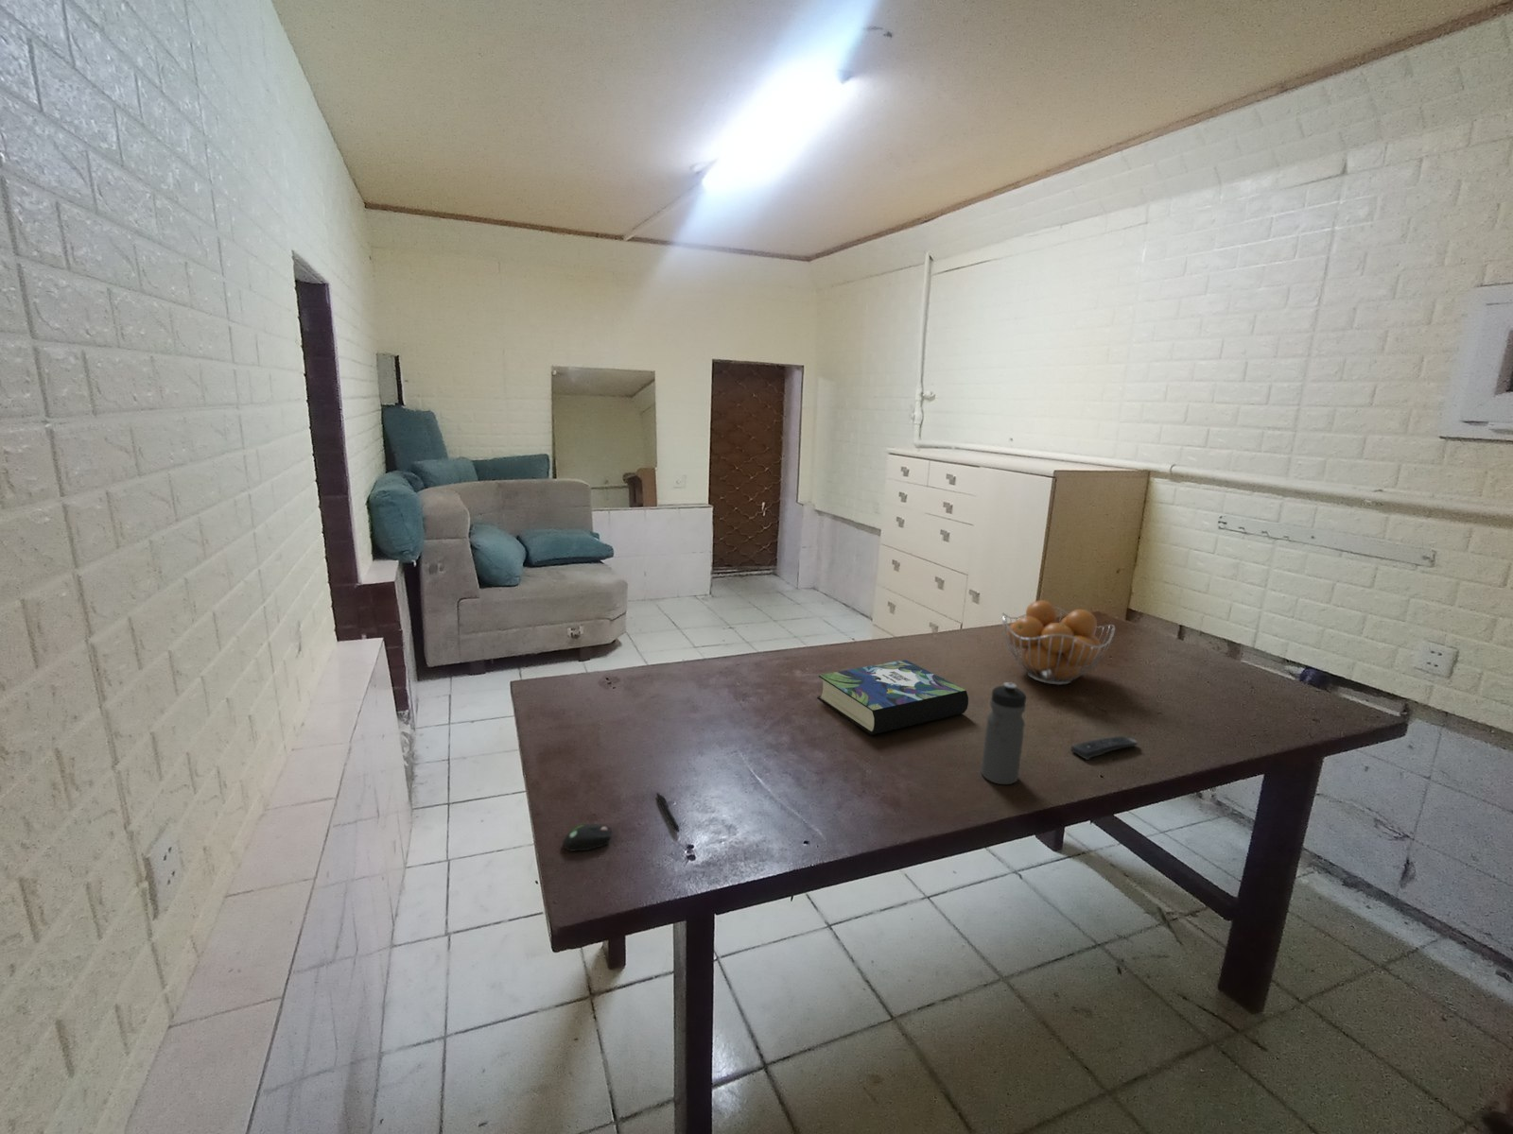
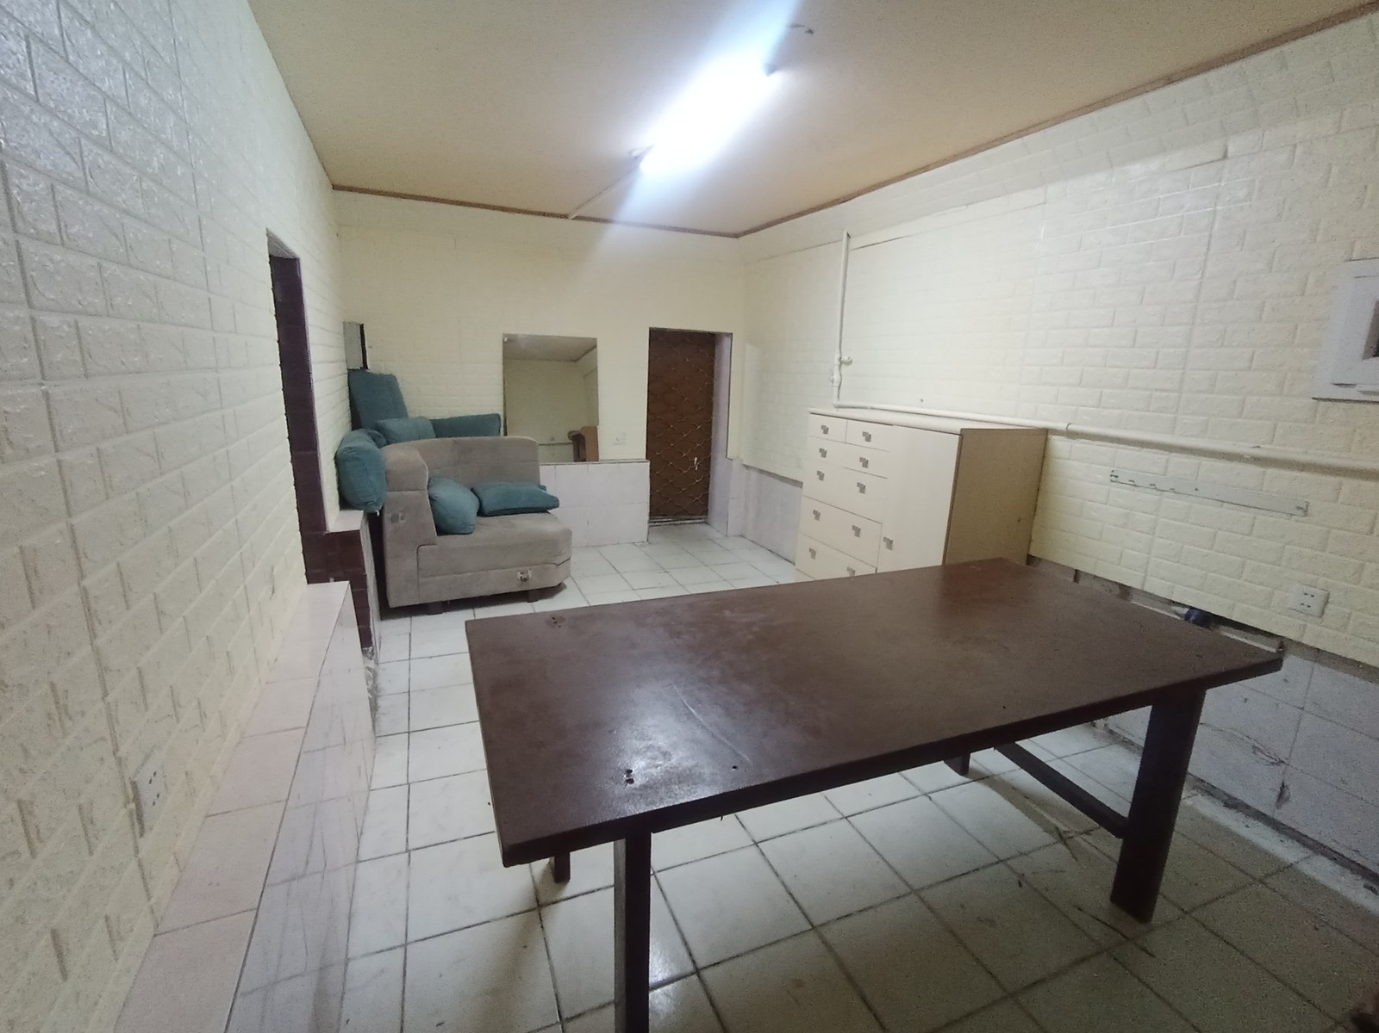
- water bottle (1004, 730)
- fruit basket (1053, 641)
- mouse (587, 835)
- book (891, 694)
- remote control (1107, 746)
- pen (667, 811)
